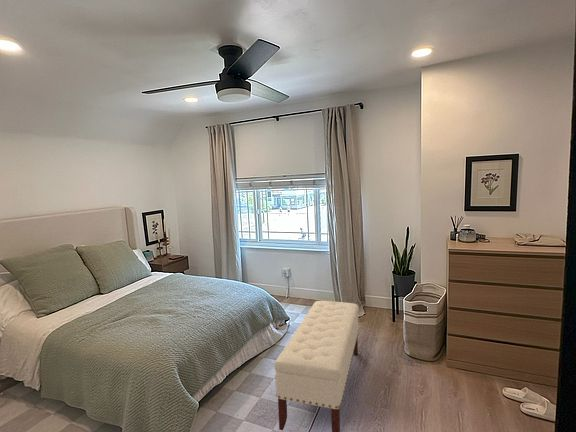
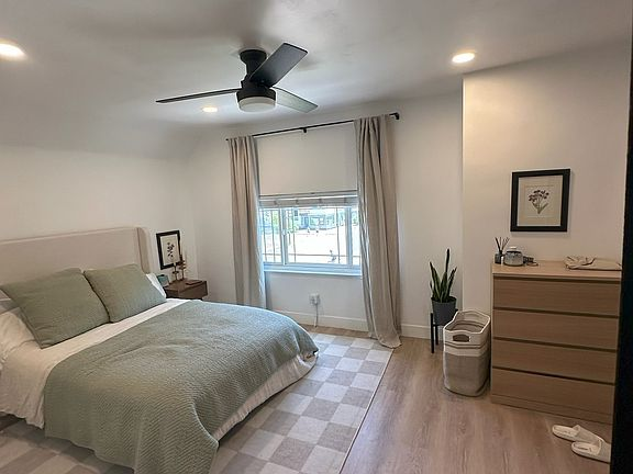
- bench (324, 355)
